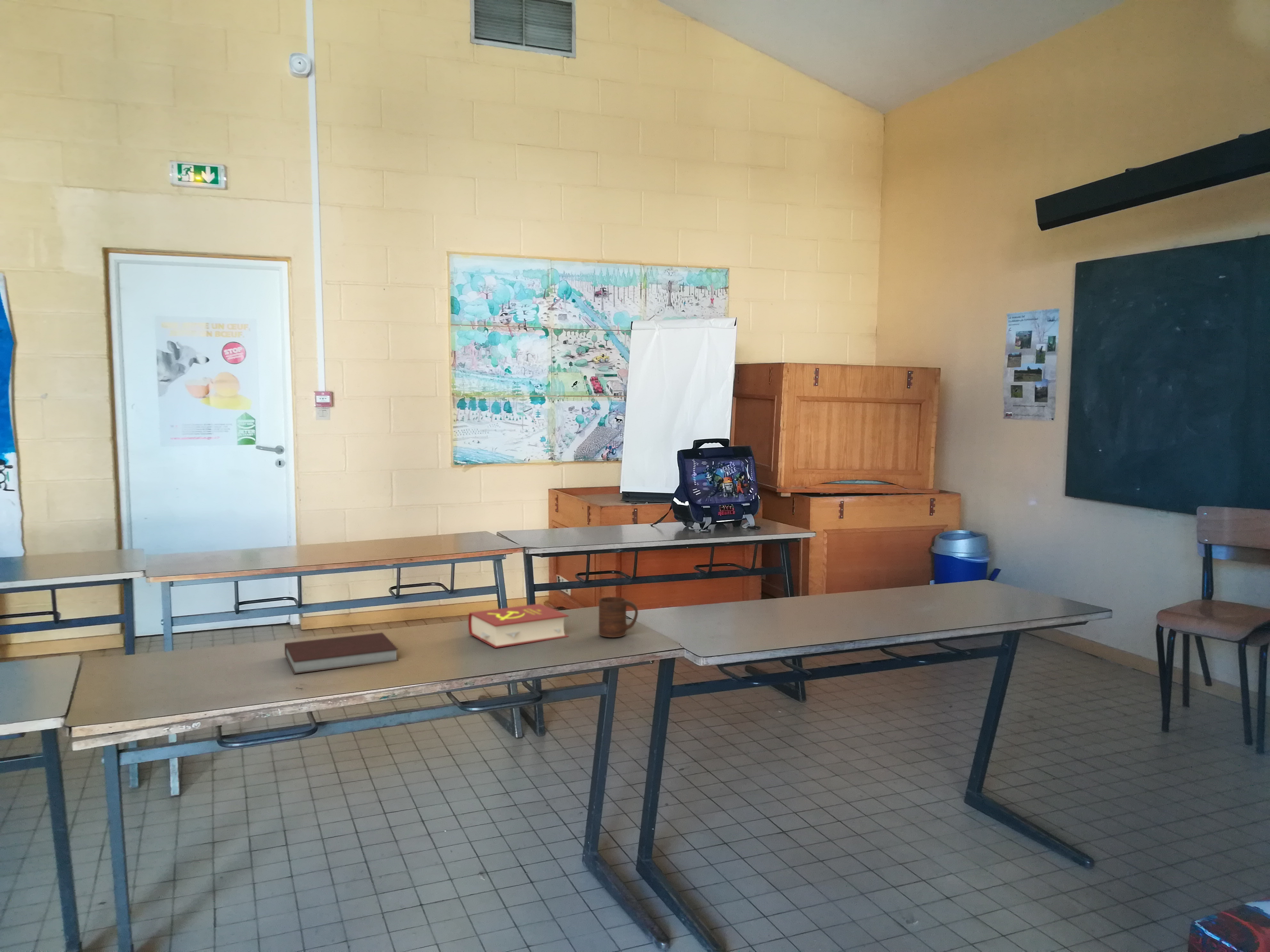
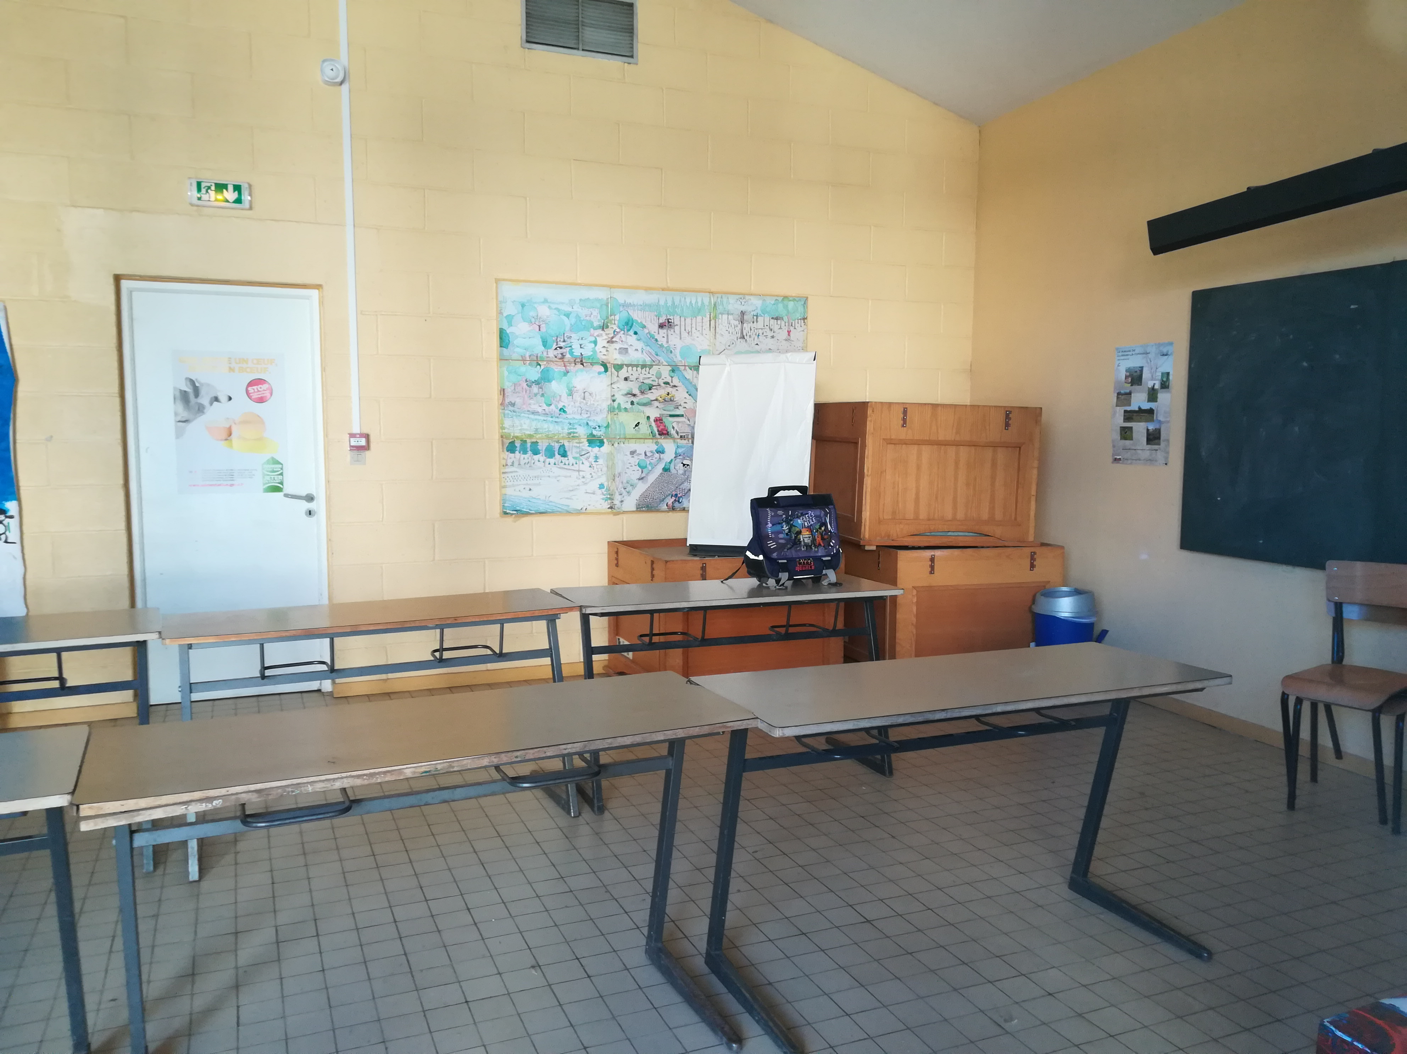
- notebook (341, 652)
- book (518, 624)
- cup (616, 617)
